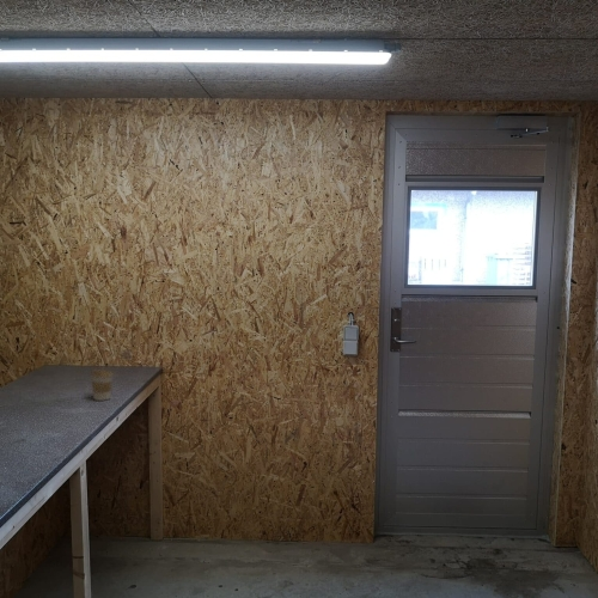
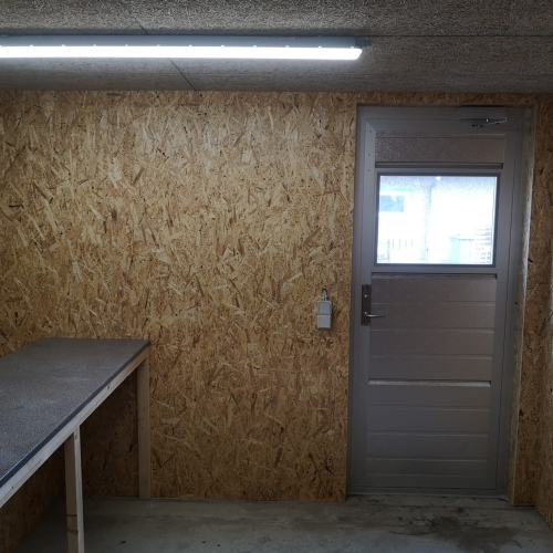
- coffee cup (102, 384)
